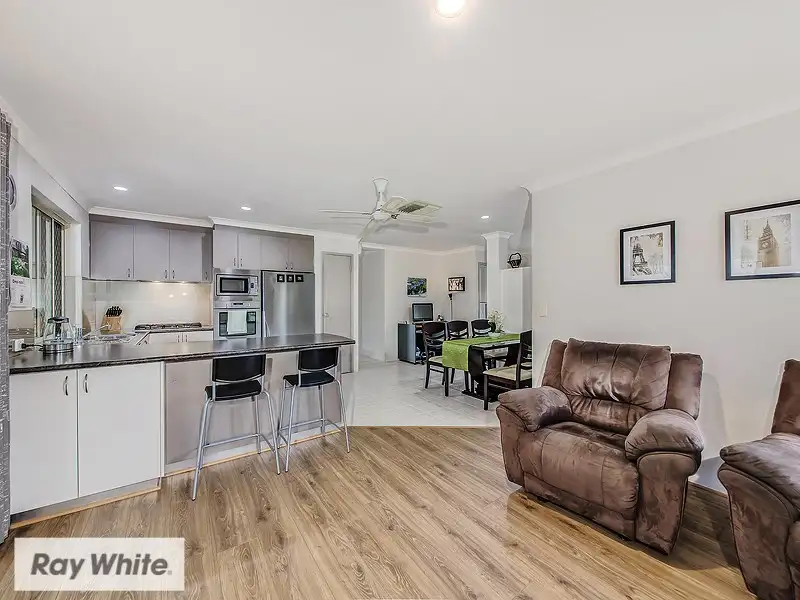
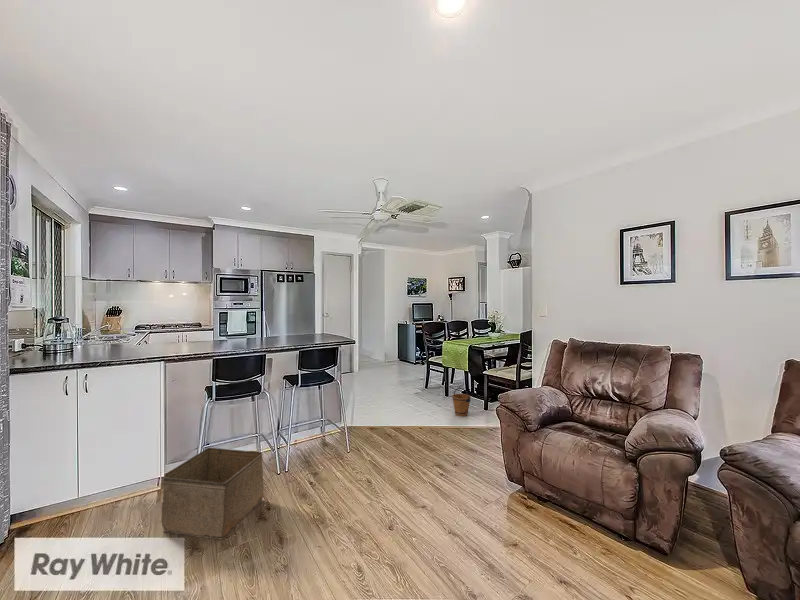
+ bucket (461, 401)
+ storage bin (215, 488)
